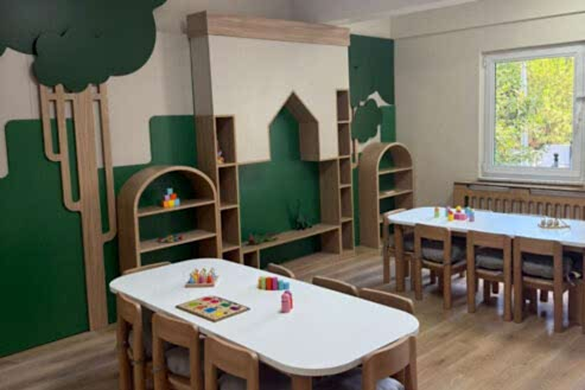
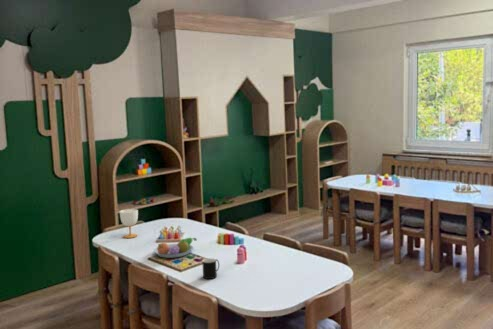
+ fruit bowl (175, 245)
+ cup (129, 223)
+ cup (212, 268)
